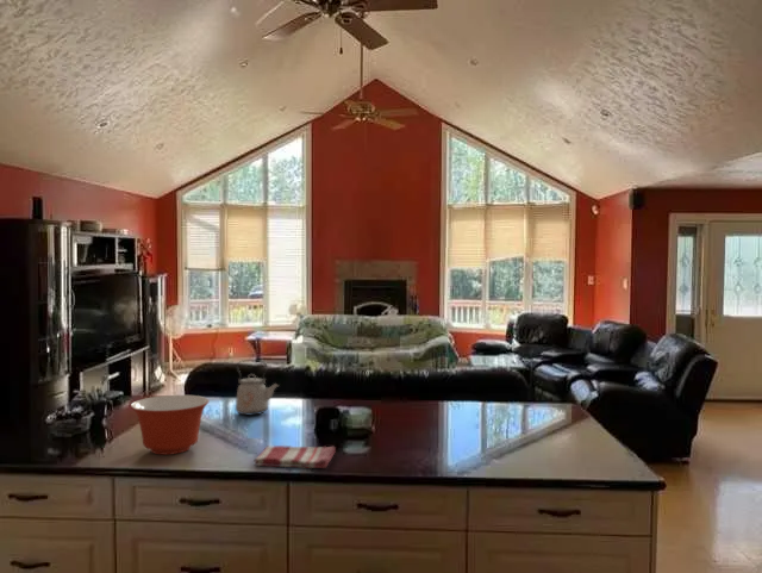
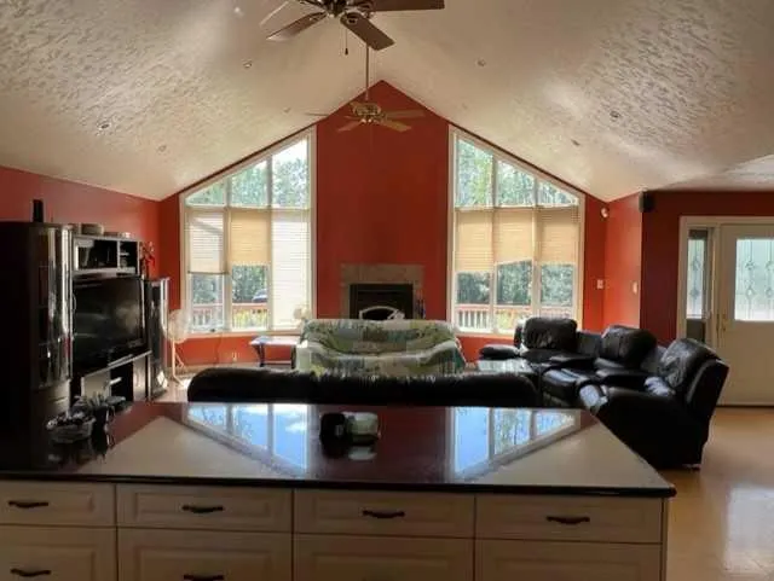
- dish towel (295, 454)
- mixing bowl (170, 425)
- kettle (257, 386)
